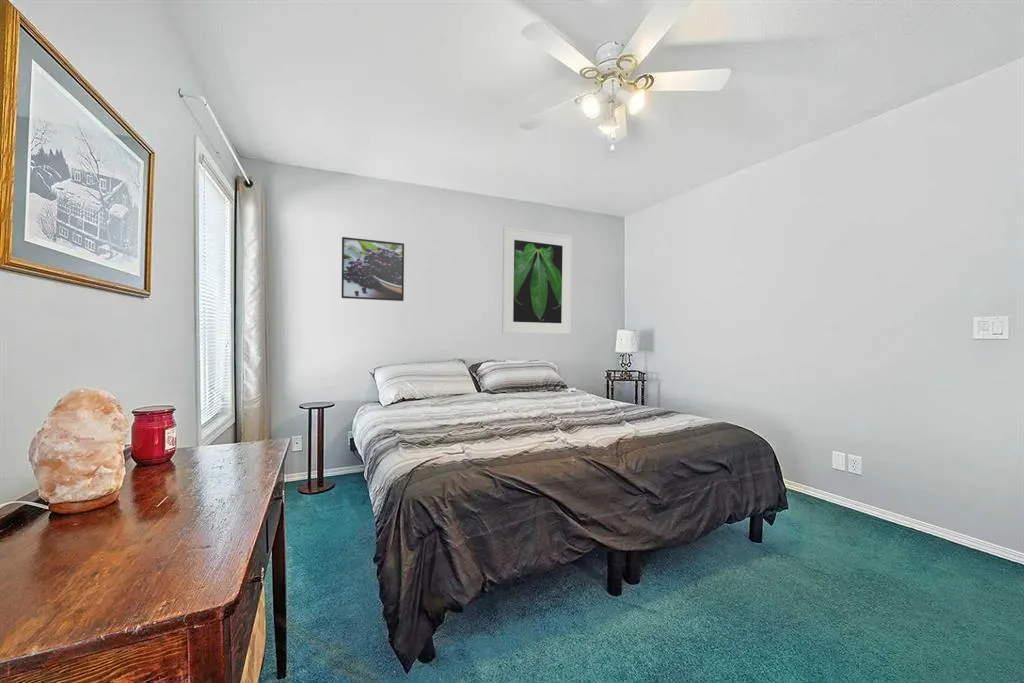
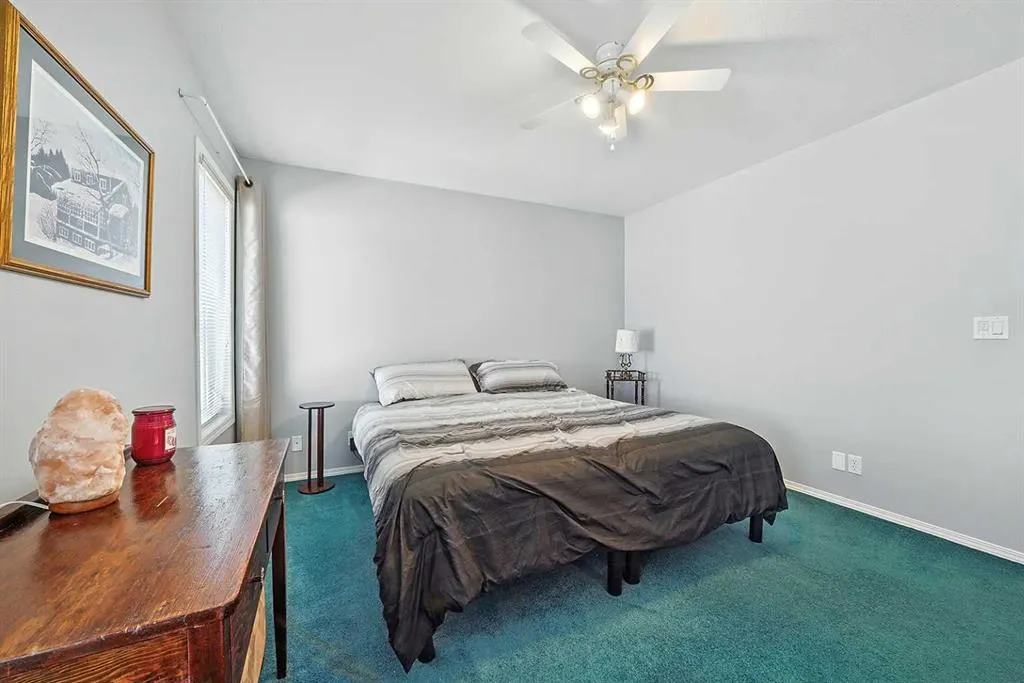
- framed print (538, 282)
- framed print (373, 270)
